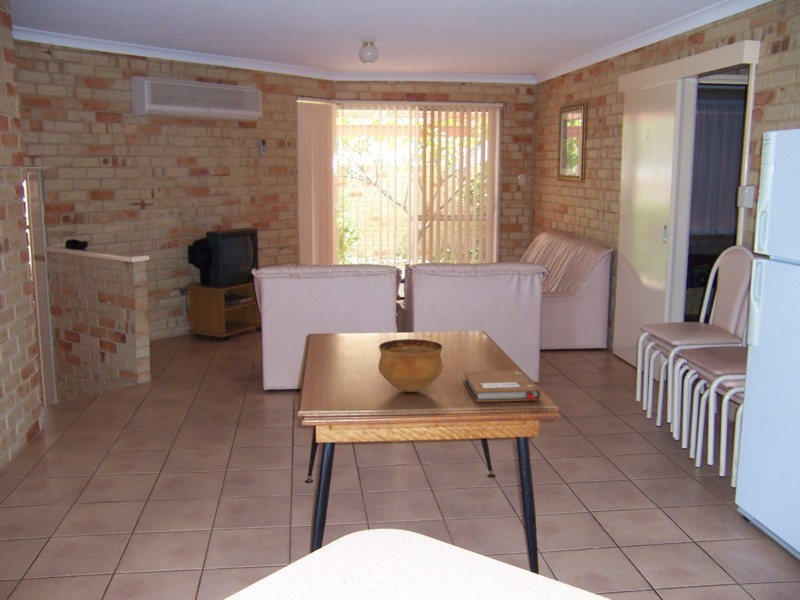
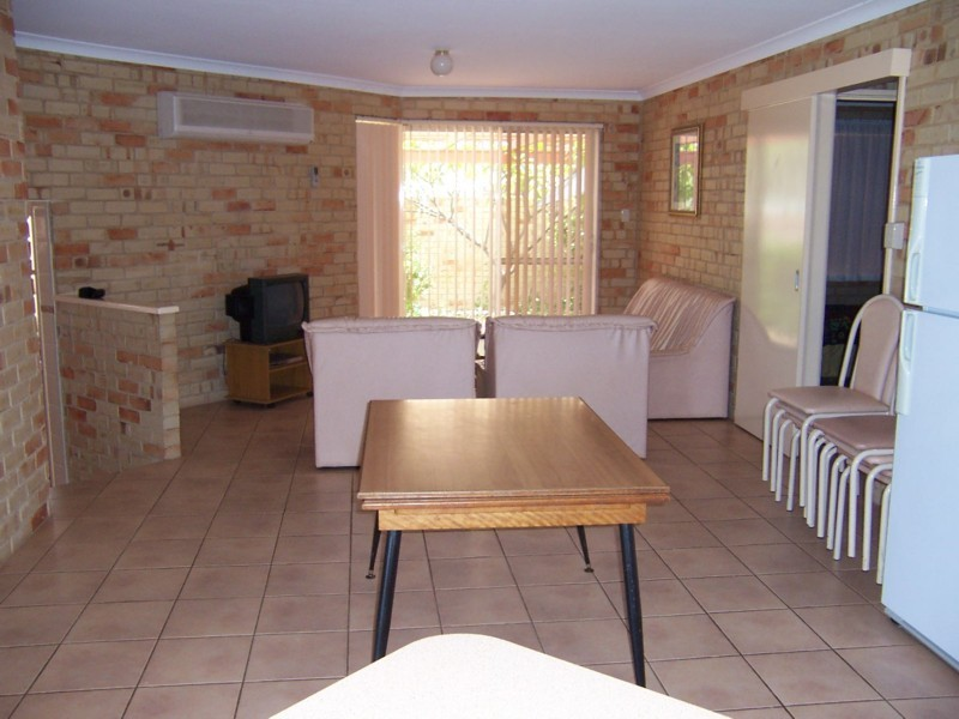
- bowl (410, 368)
- notebook (500, 385)
